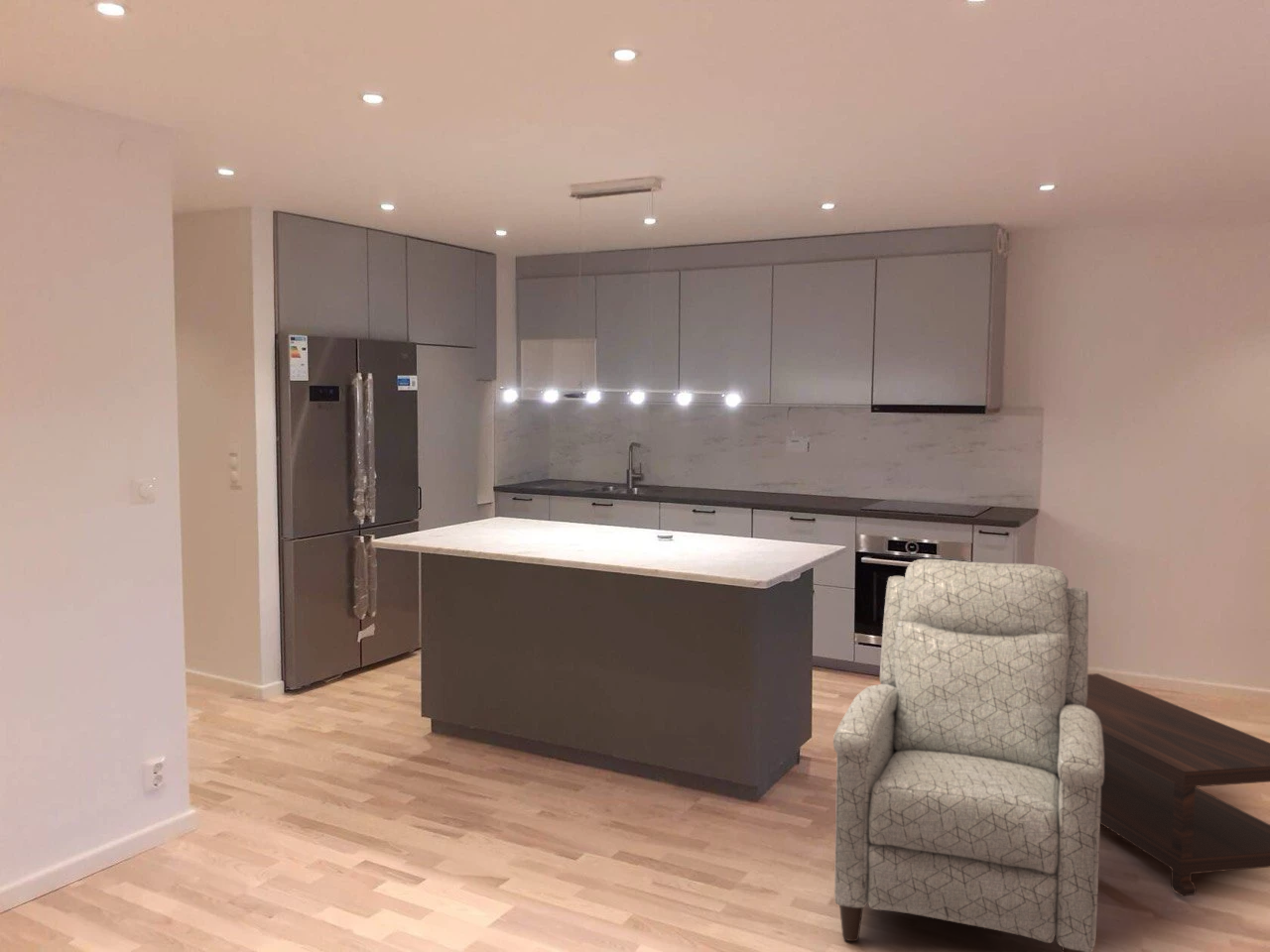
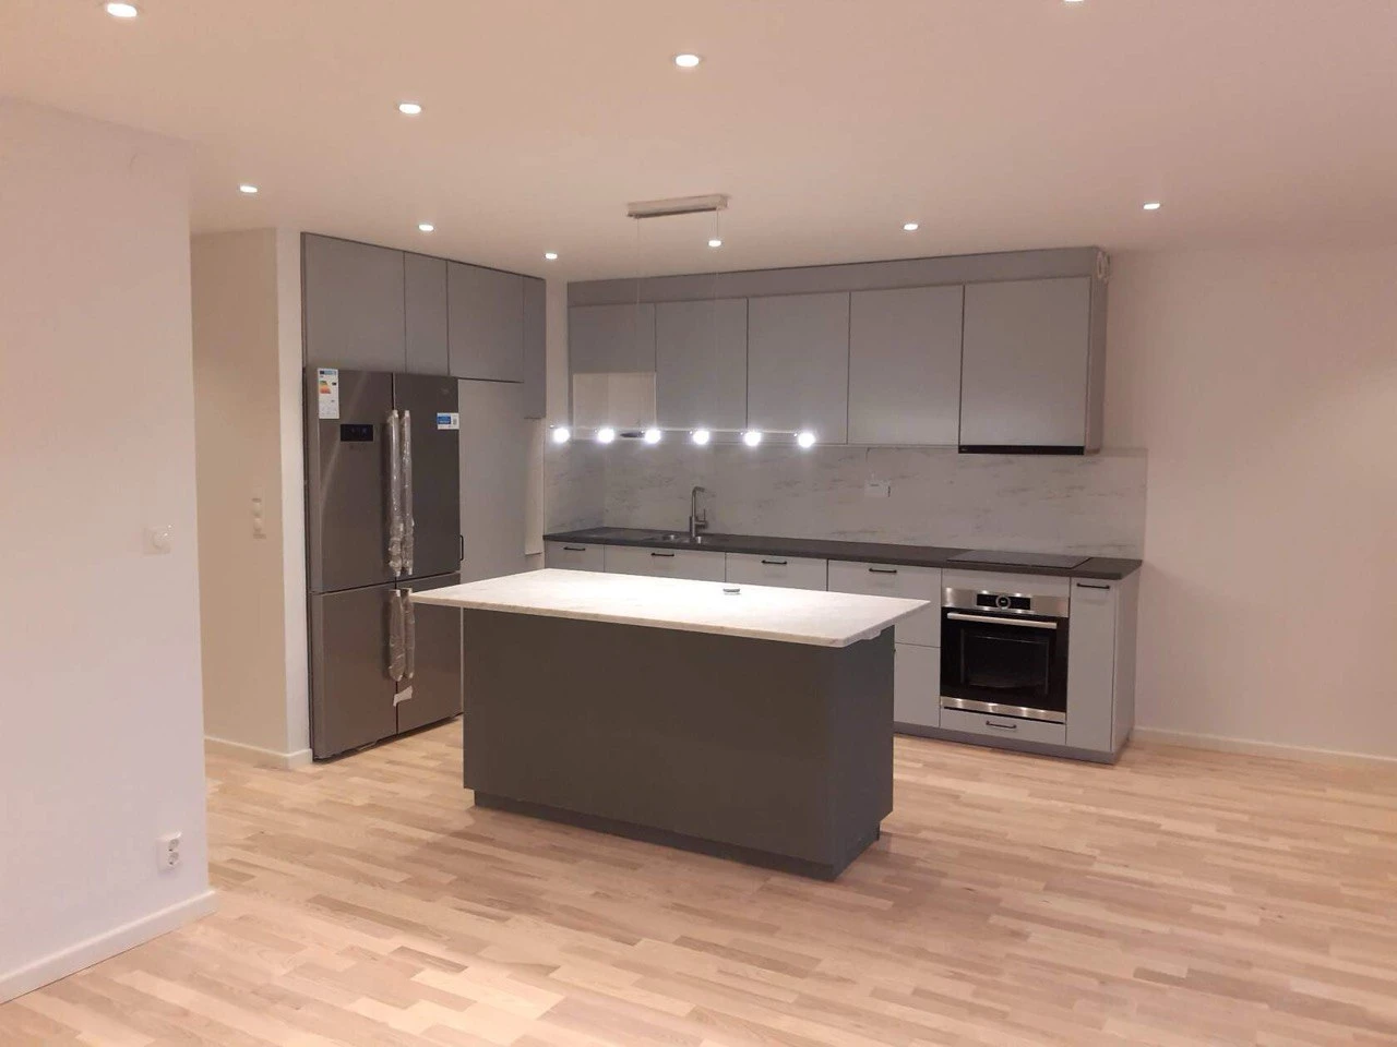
- chair (972, 736)
- coffee table (1132, 767)
